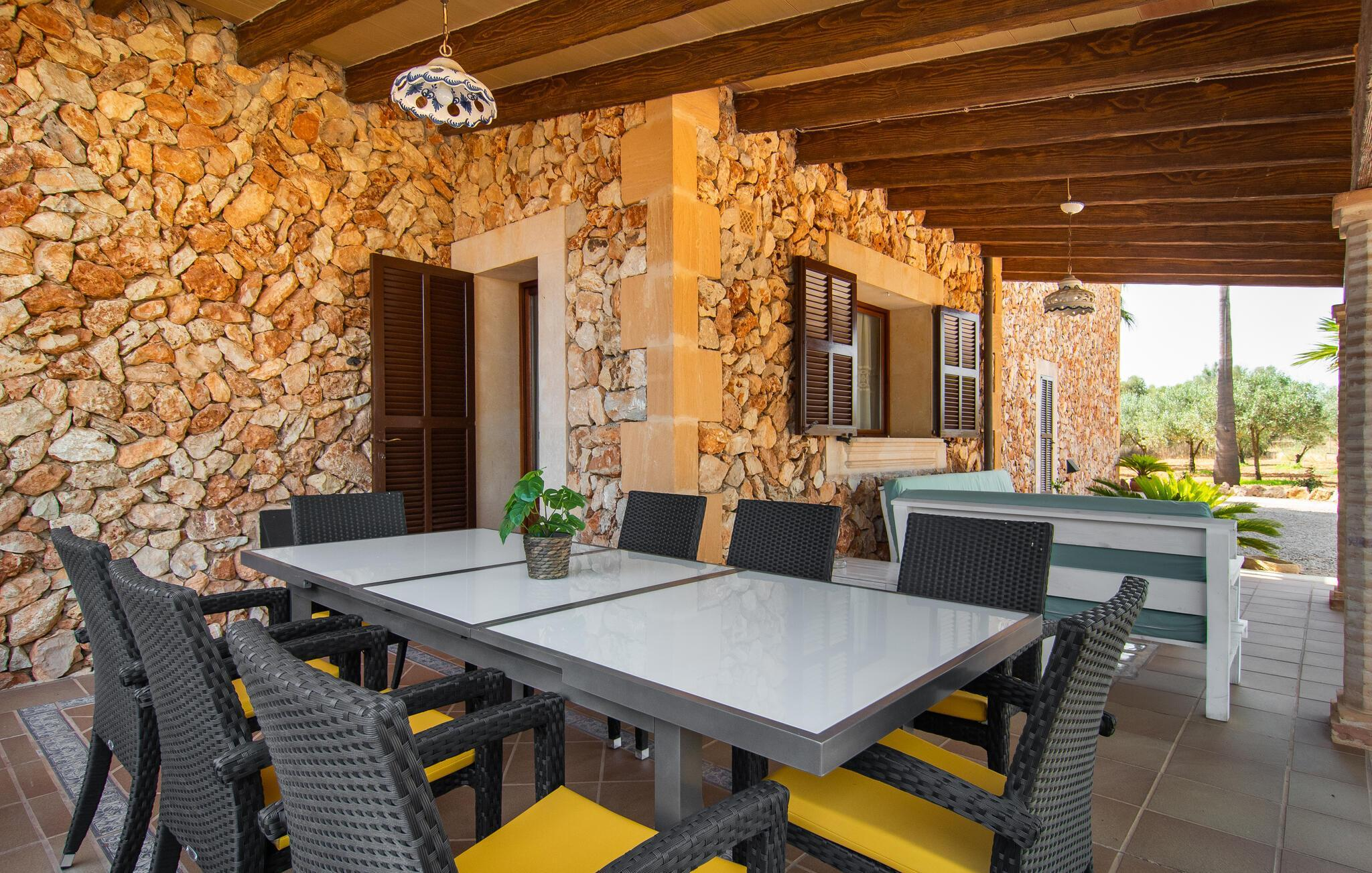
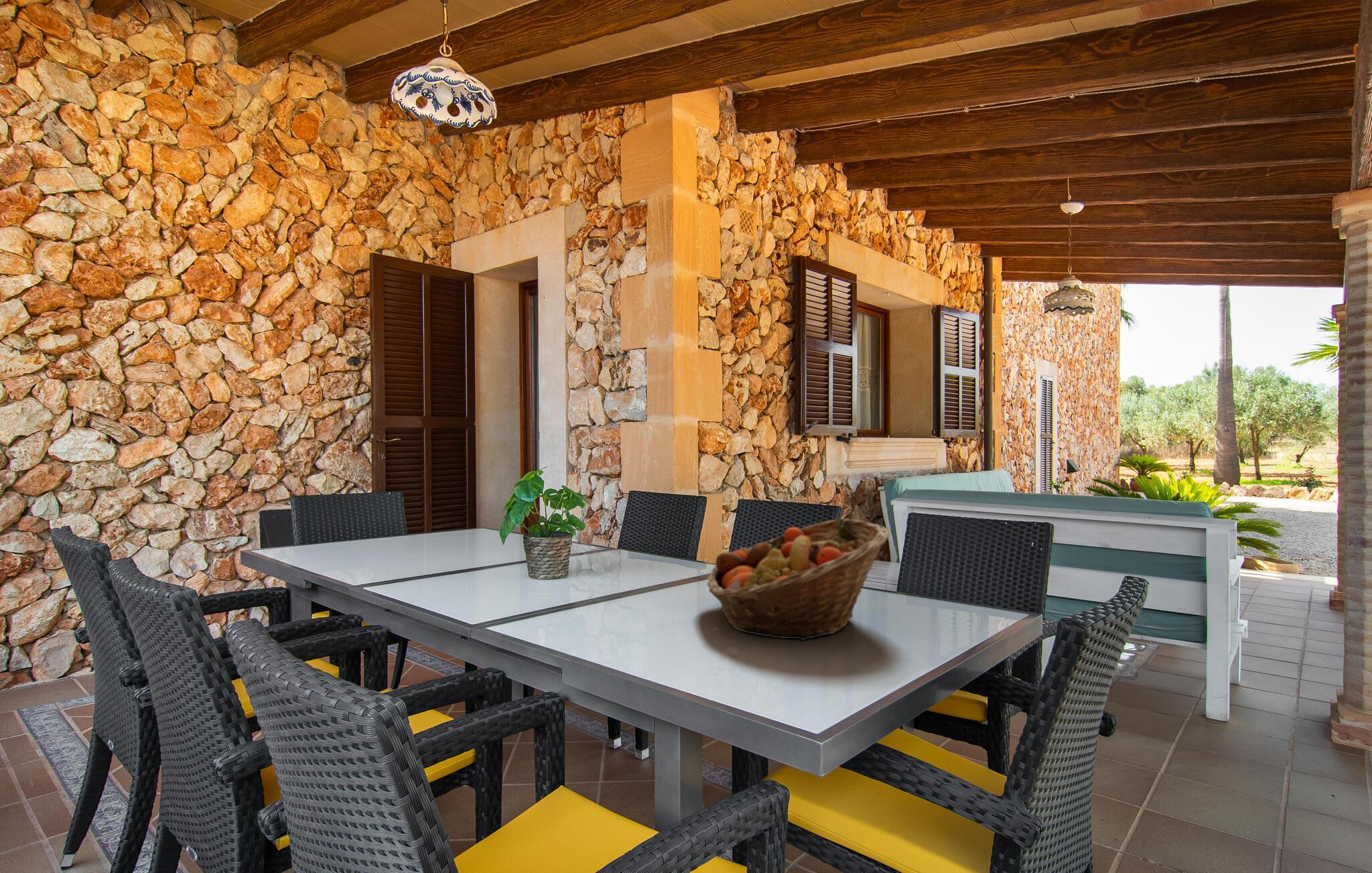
+ fruit basket (795, 571)
